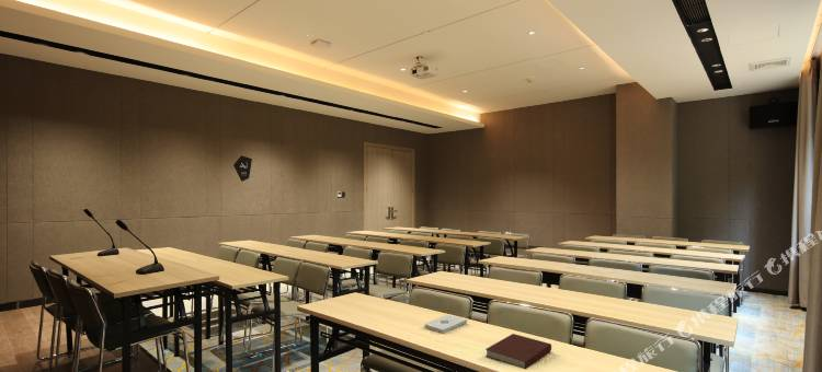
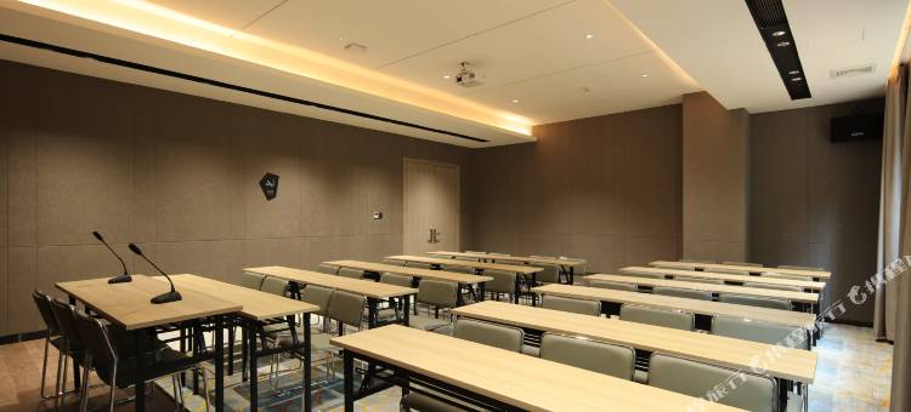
- notepad (445, 323)
- notebook (518, 349)
